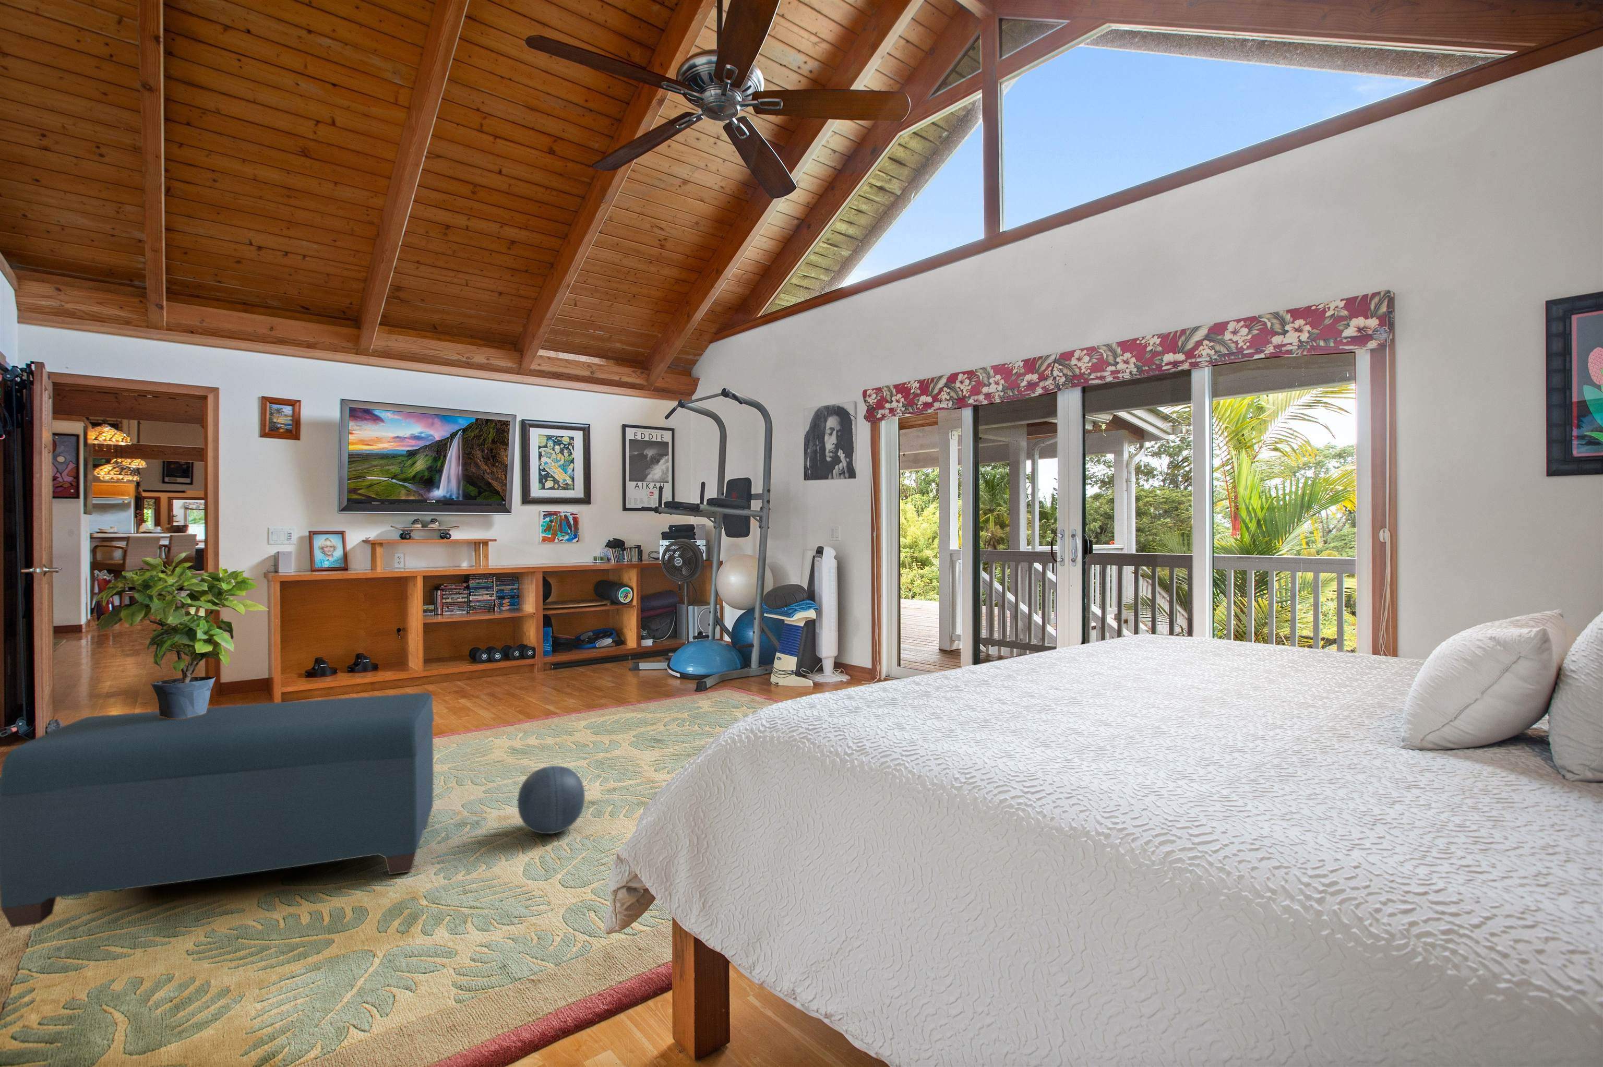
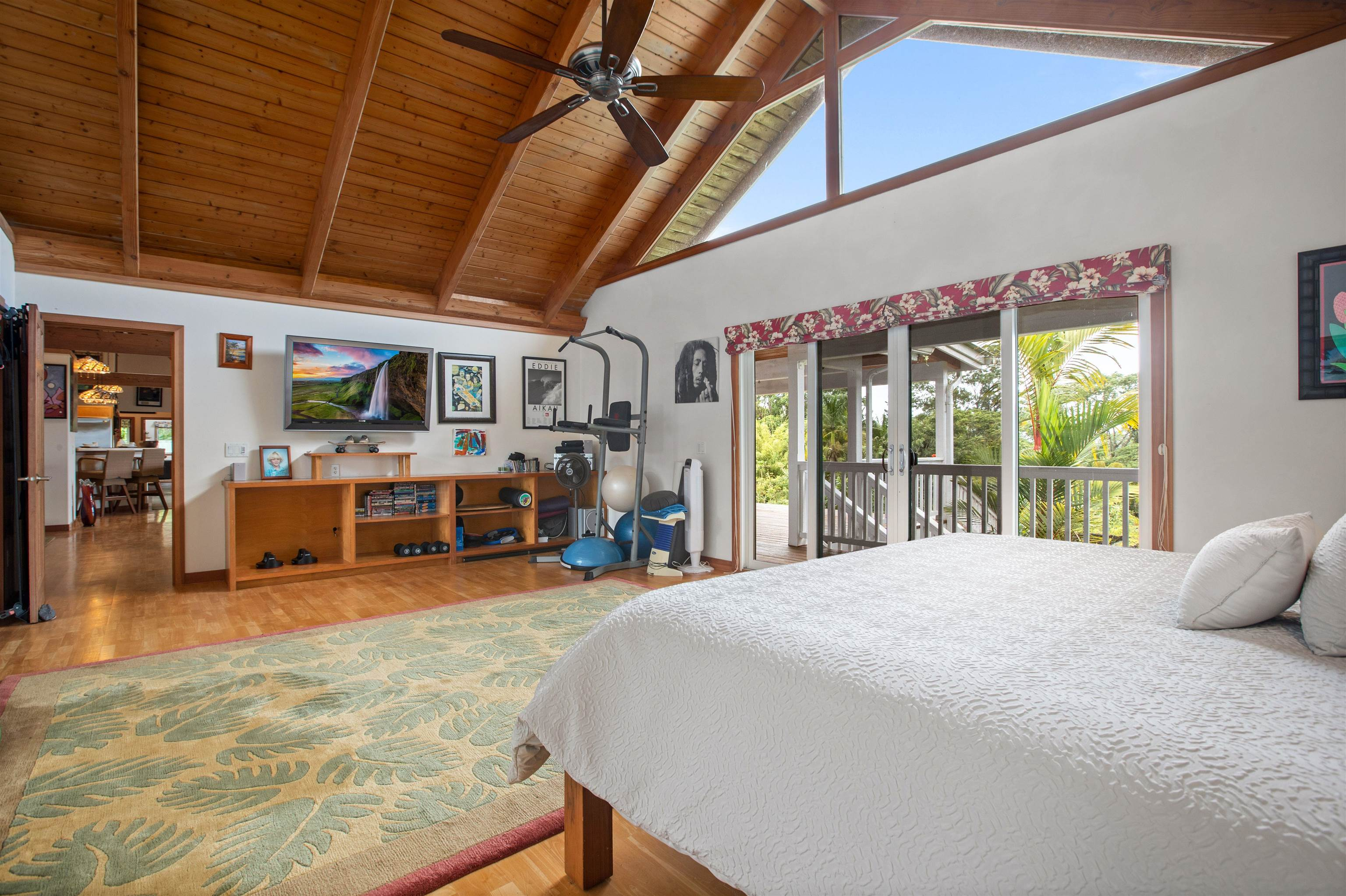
- ball (551, 799)
- bench (249, 791)
- potted plant (179, 634)
